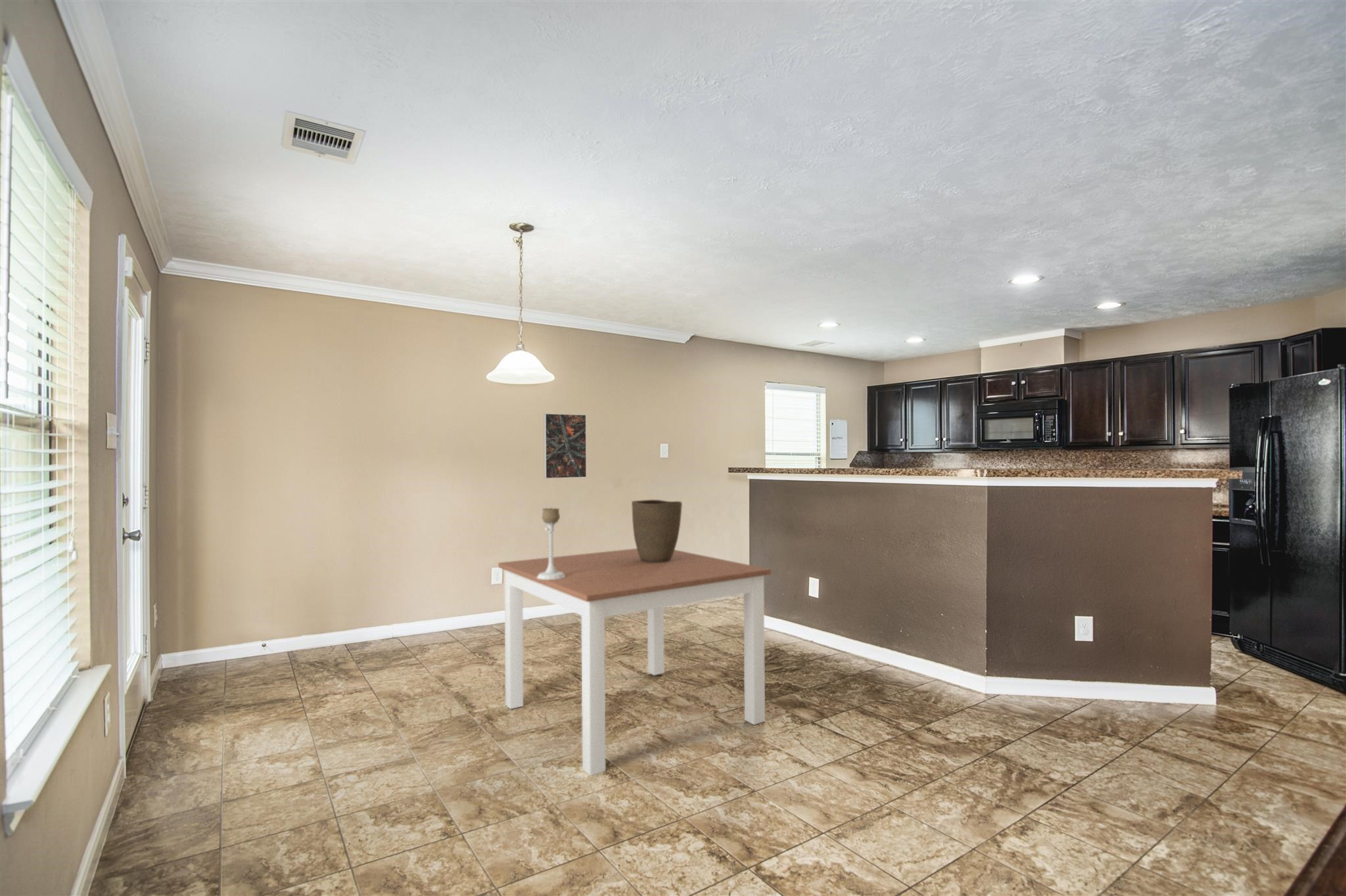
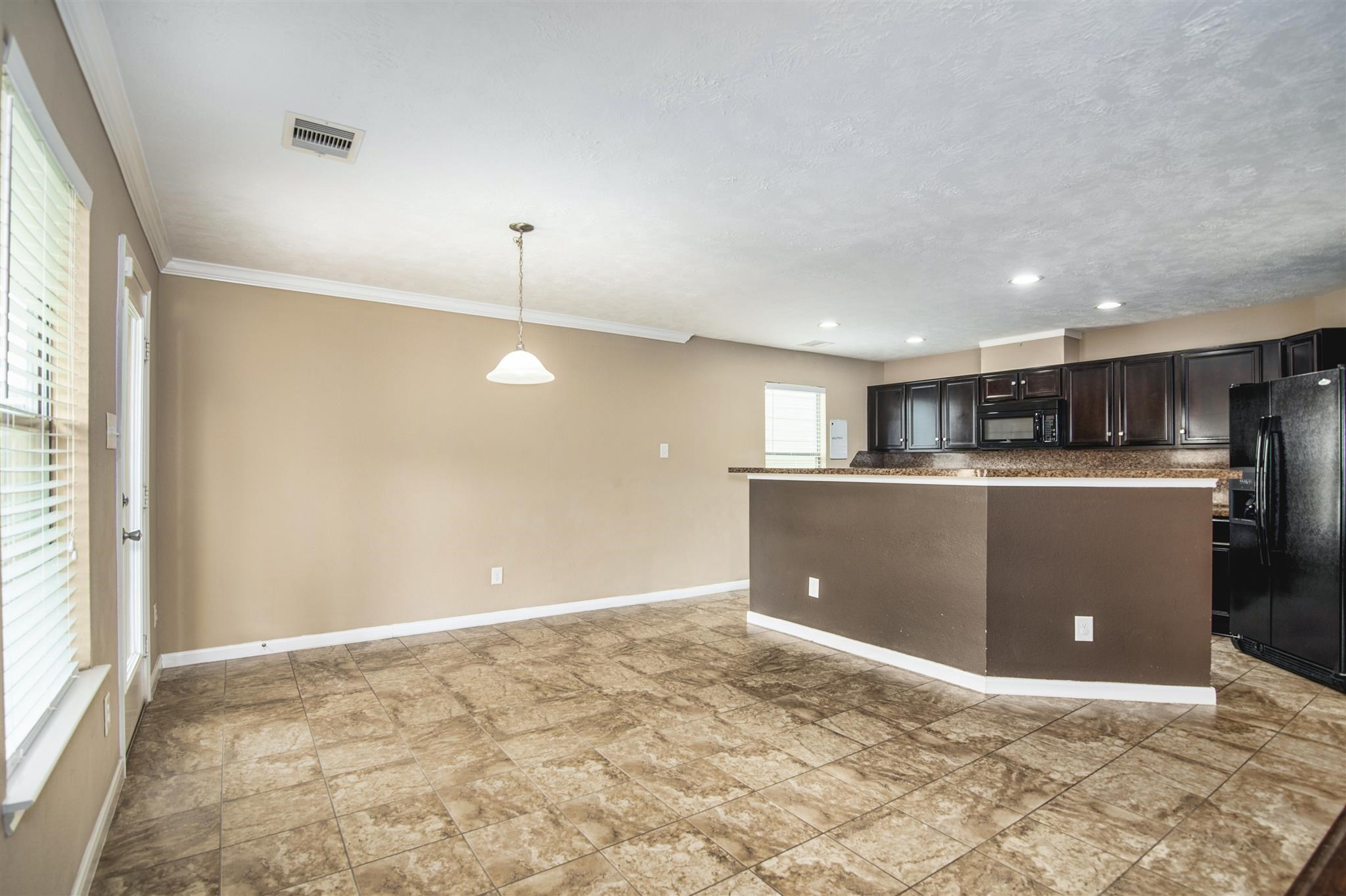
- dining table (647, 639)
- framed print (565, 446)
- candle holder (551, 542)
- vase (657, 529)
